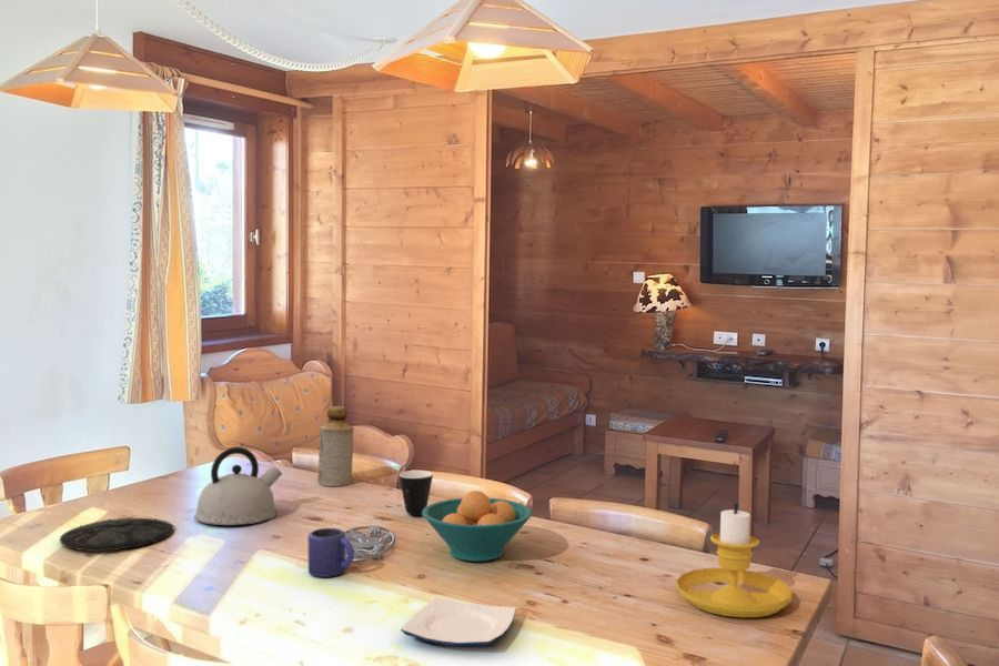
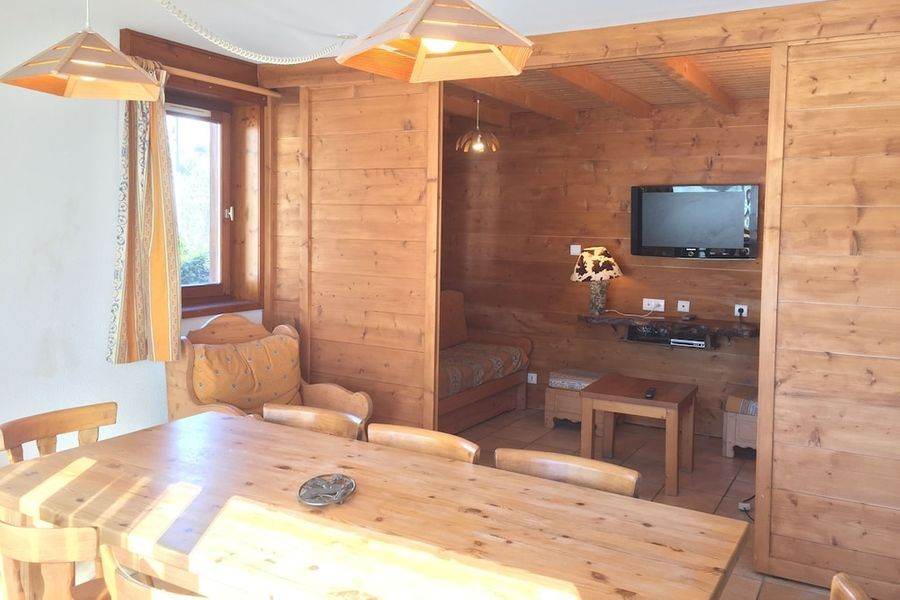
- fruit bowl (476, 522)
- mug (414, 495)
- kettle (240, 481)
- candlestick (734, 551)
- bottle (335, 444)
- plate (118, 527)
- mug (332, 553)
- plate (460, 624)
